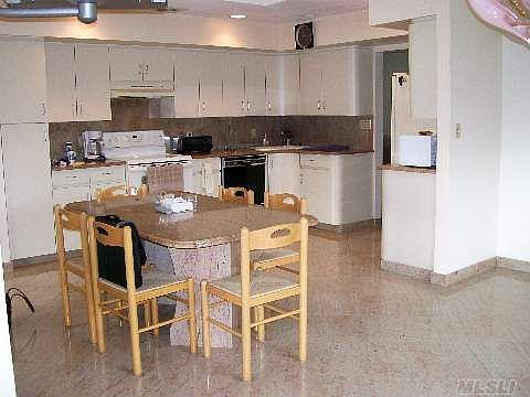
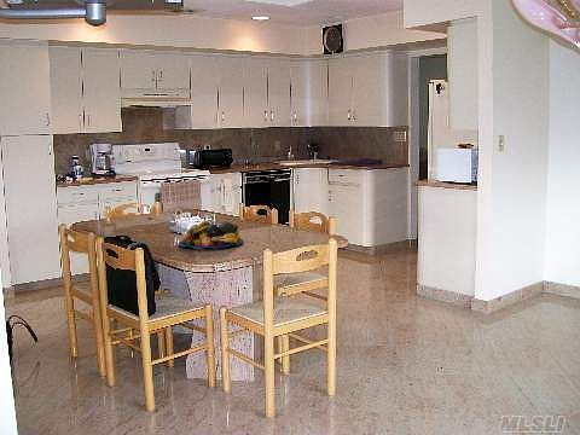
+ fruit bowl (210, 232)
